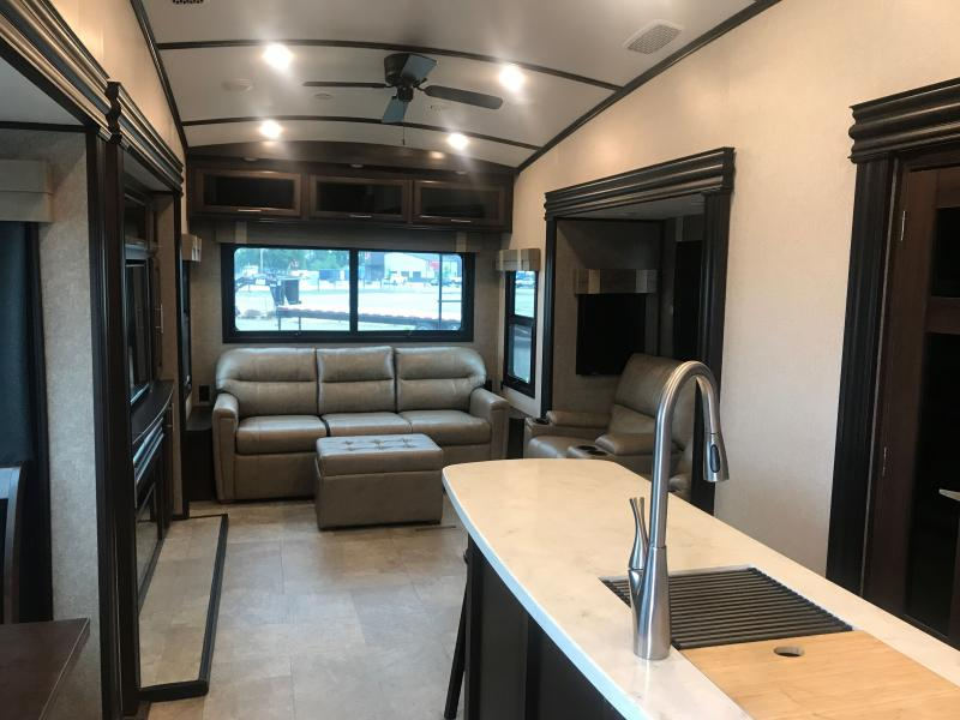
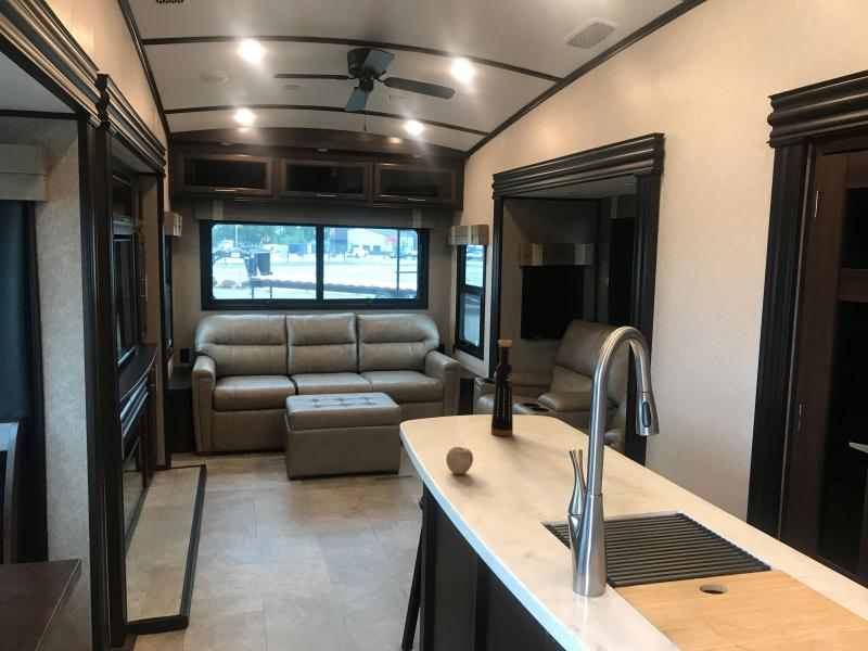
+ apple (459, 460)
+ bottle (502, 387)
